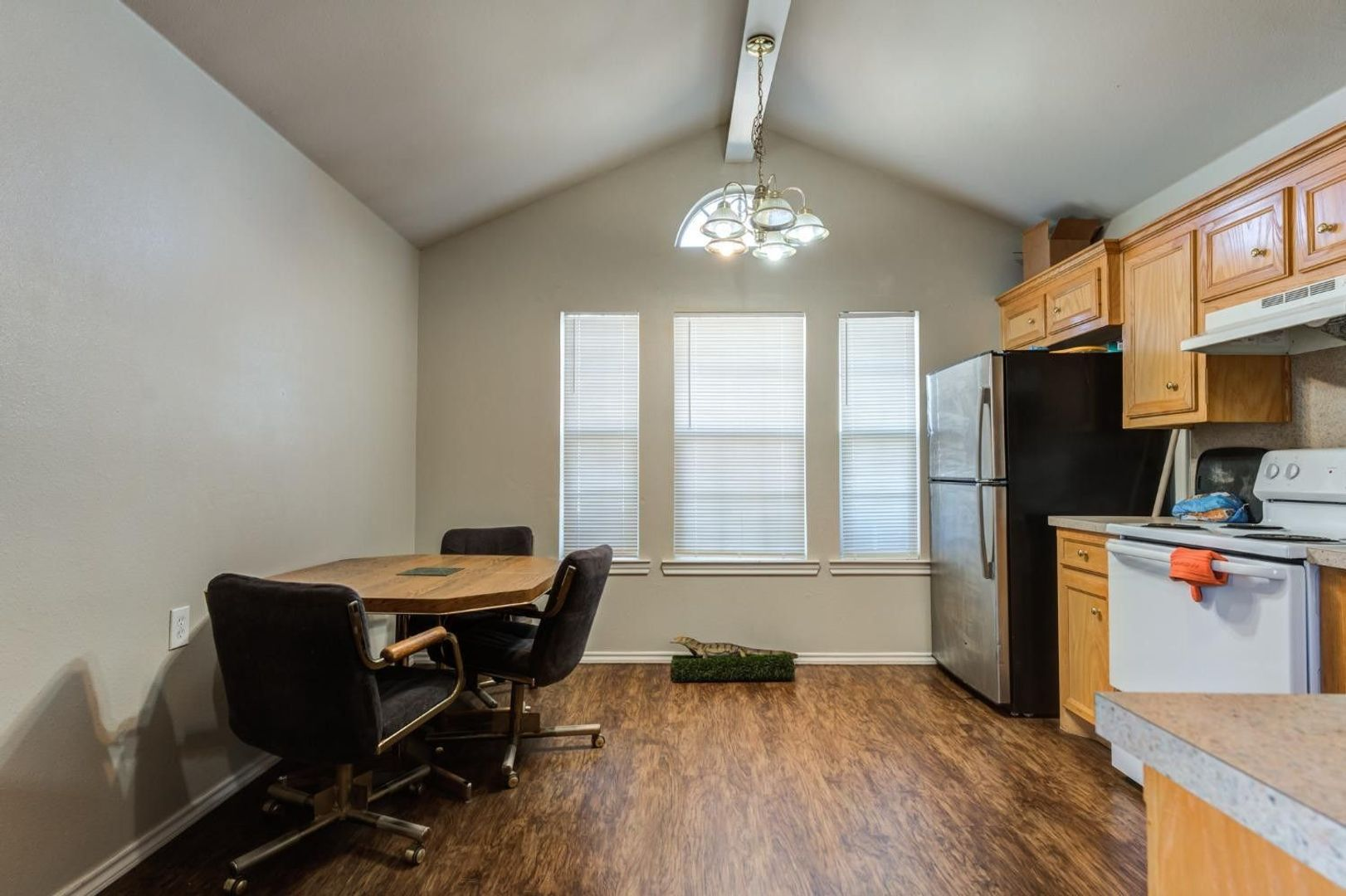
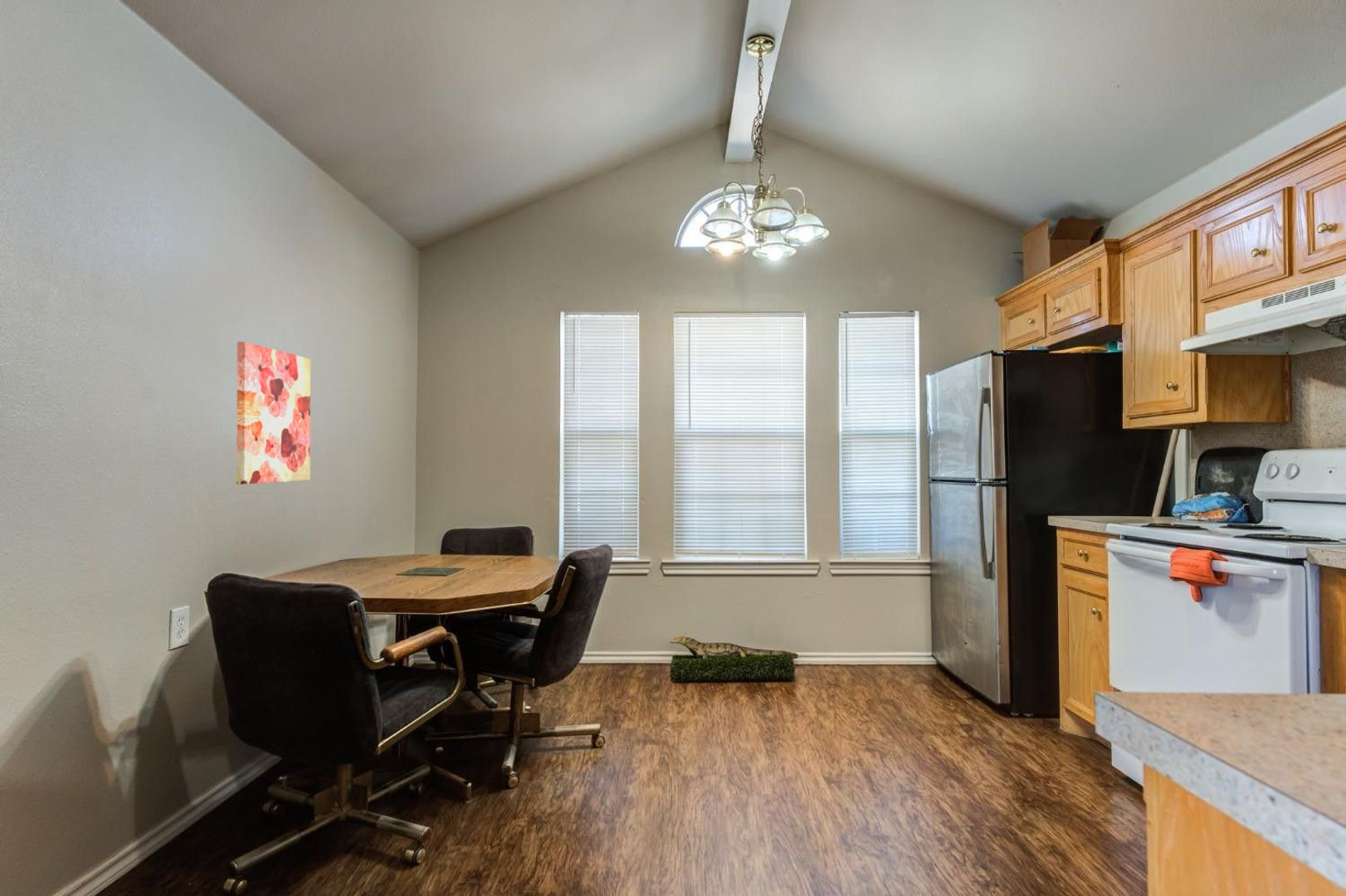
+ wall art (276, 416)
